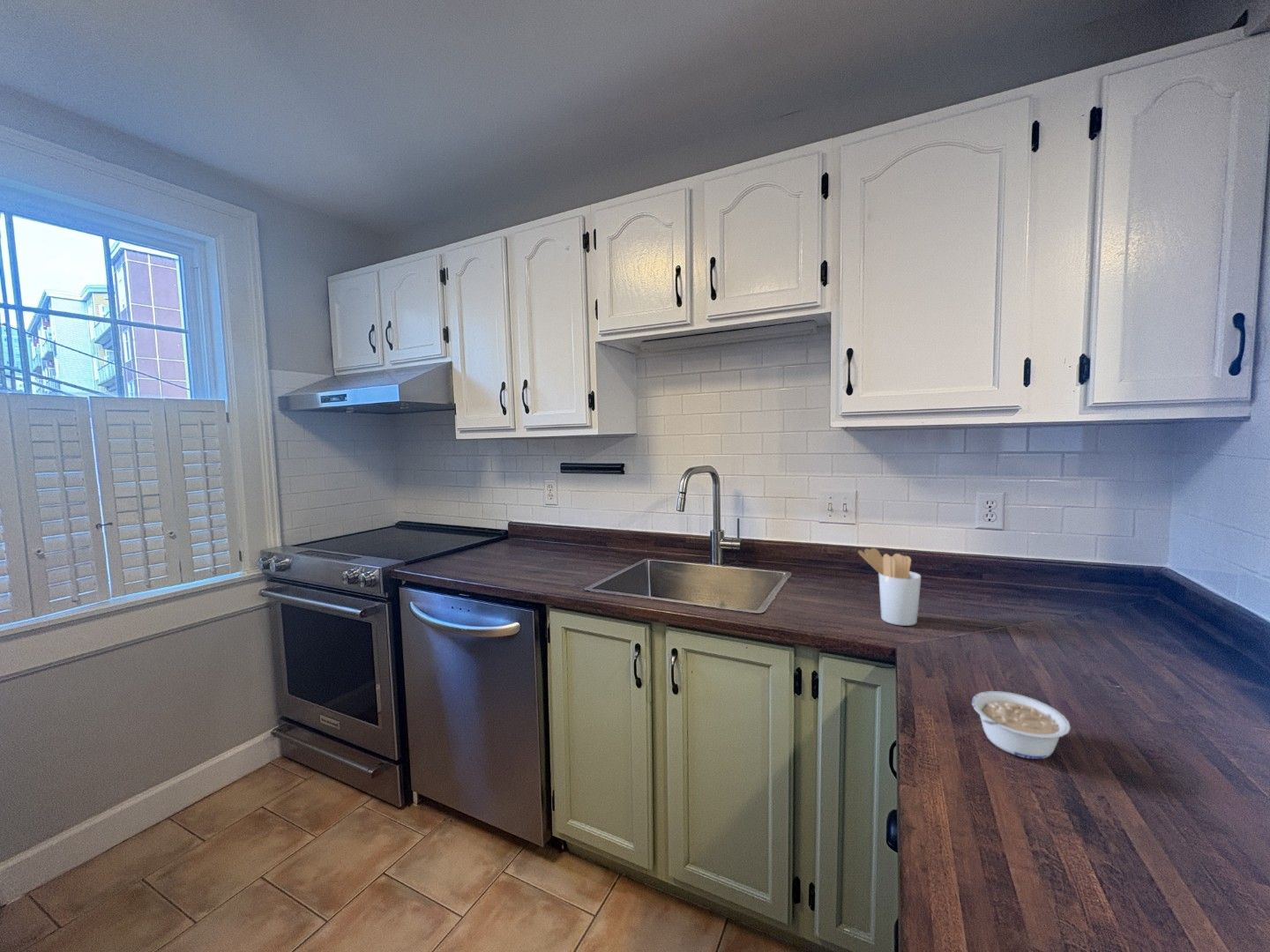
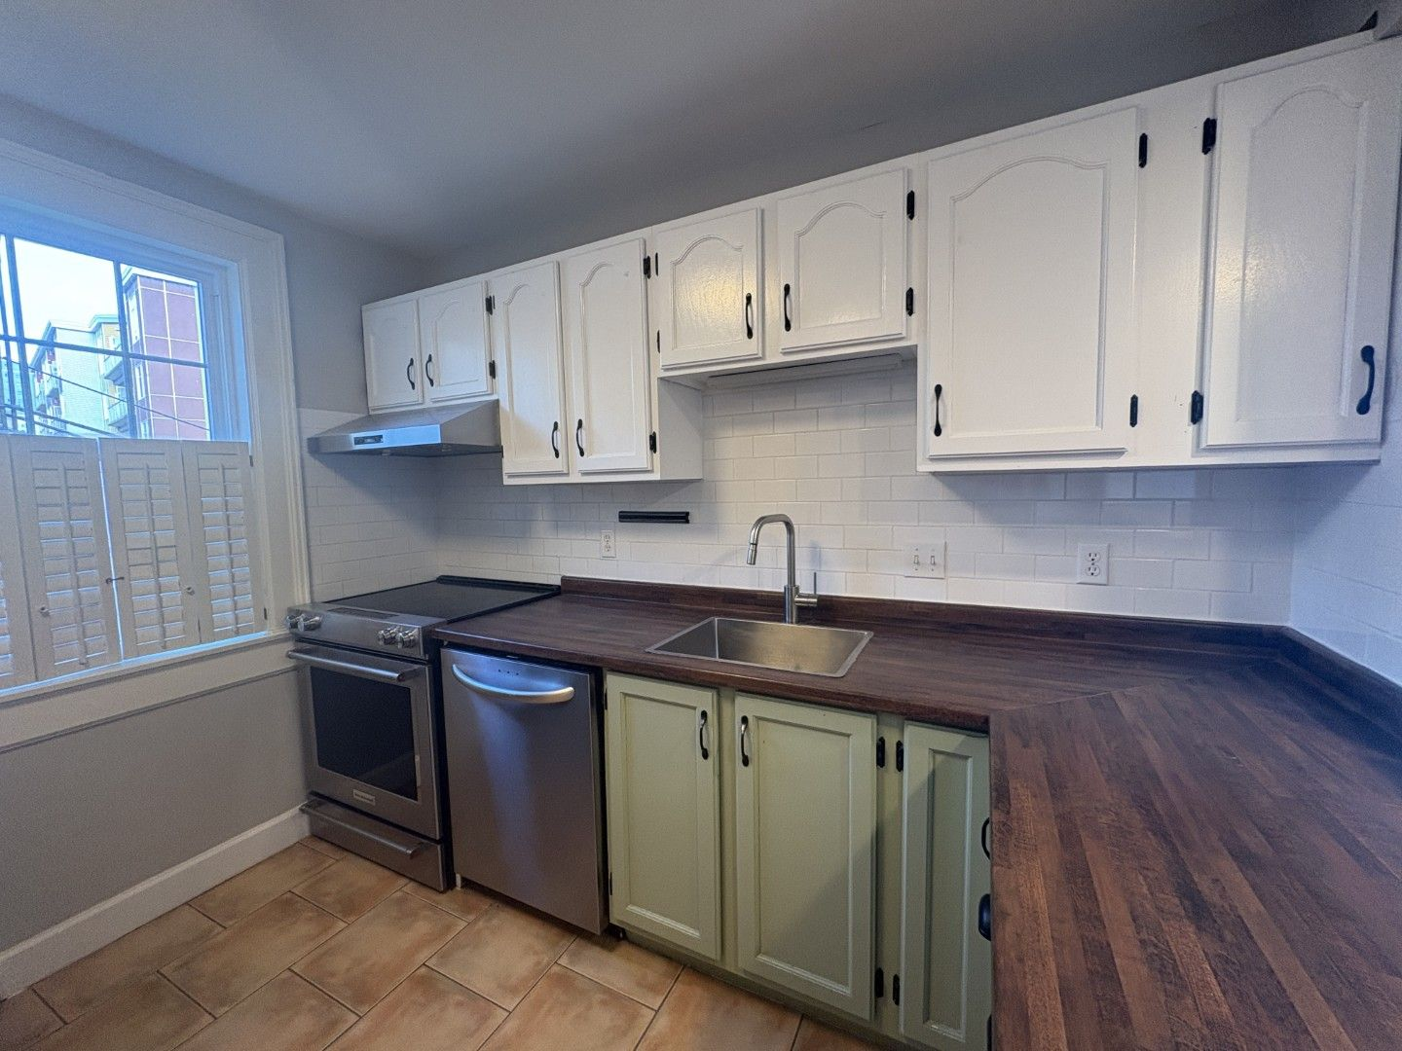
- legume (1019, 725)
- utensil holder (889, 584)
